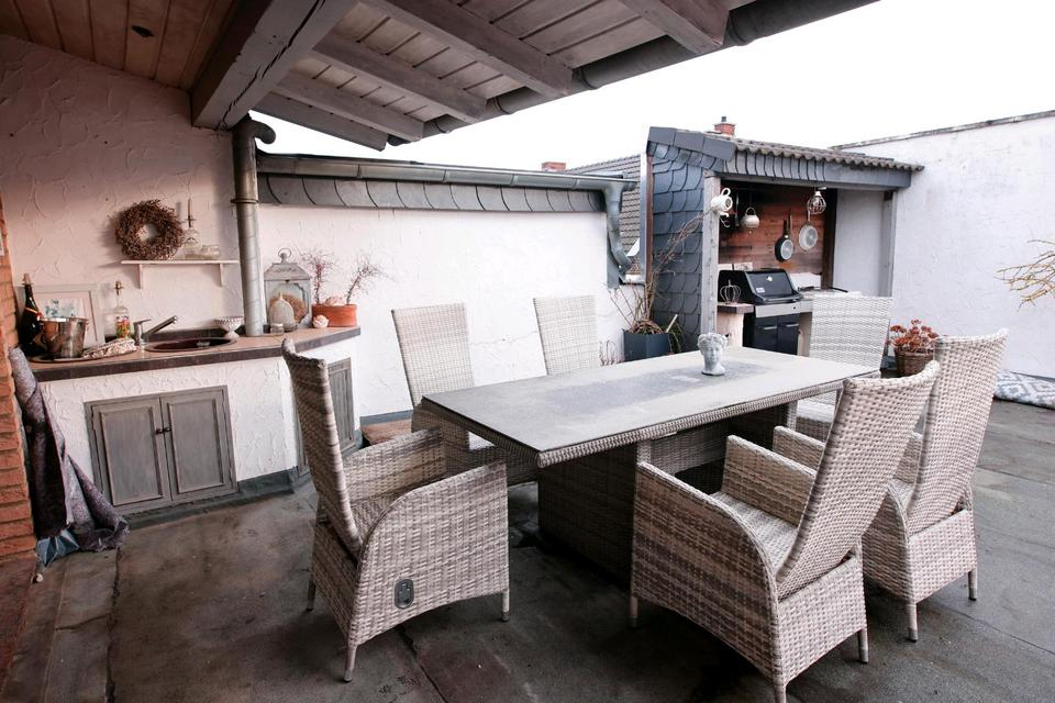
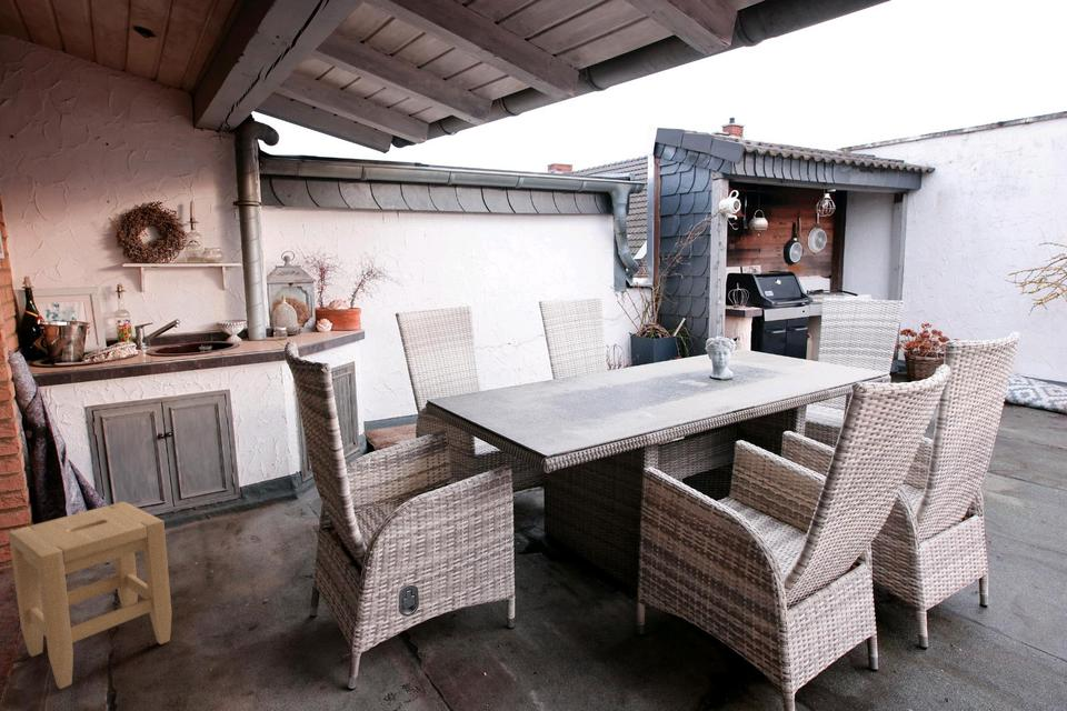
+ stool (93, 587)
